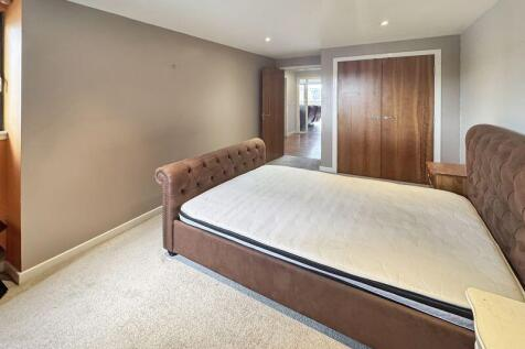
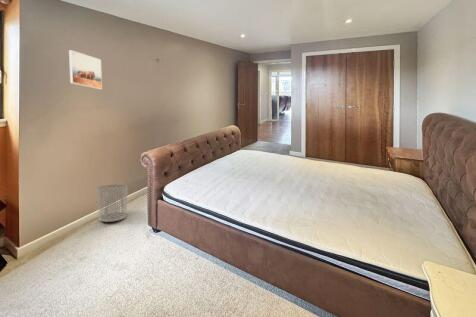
+ waste bin (112, 202)
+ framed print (86, 70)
